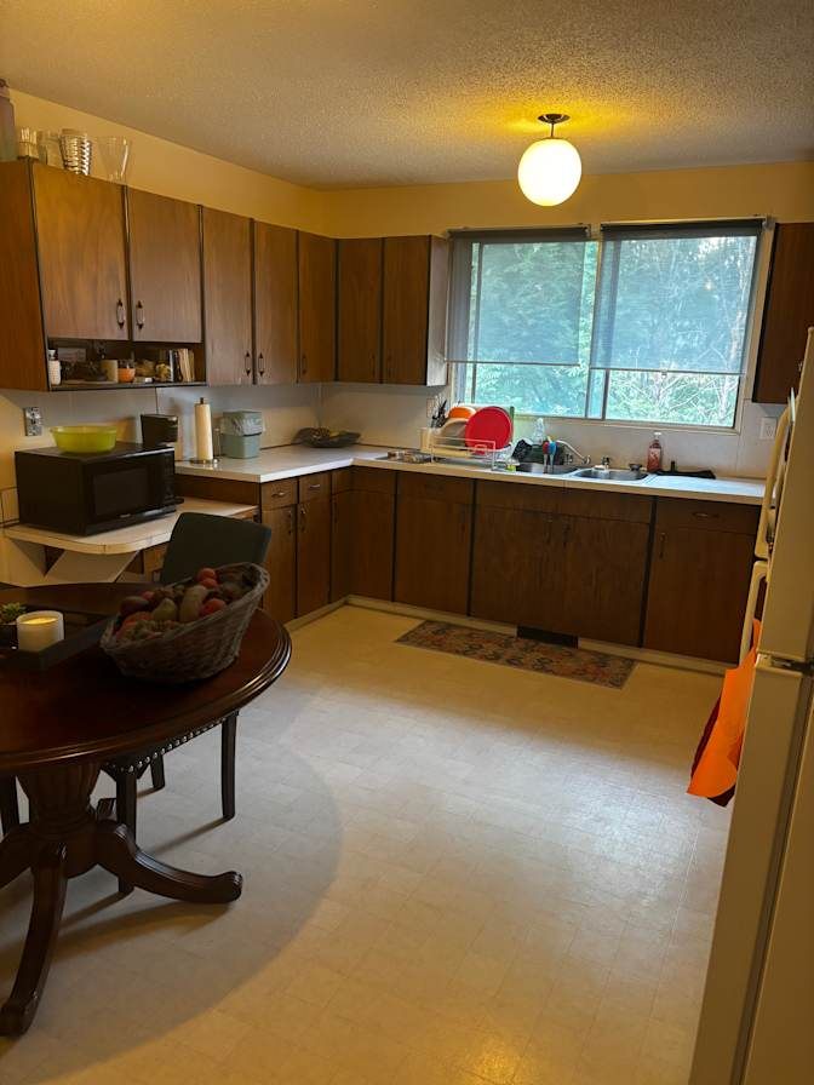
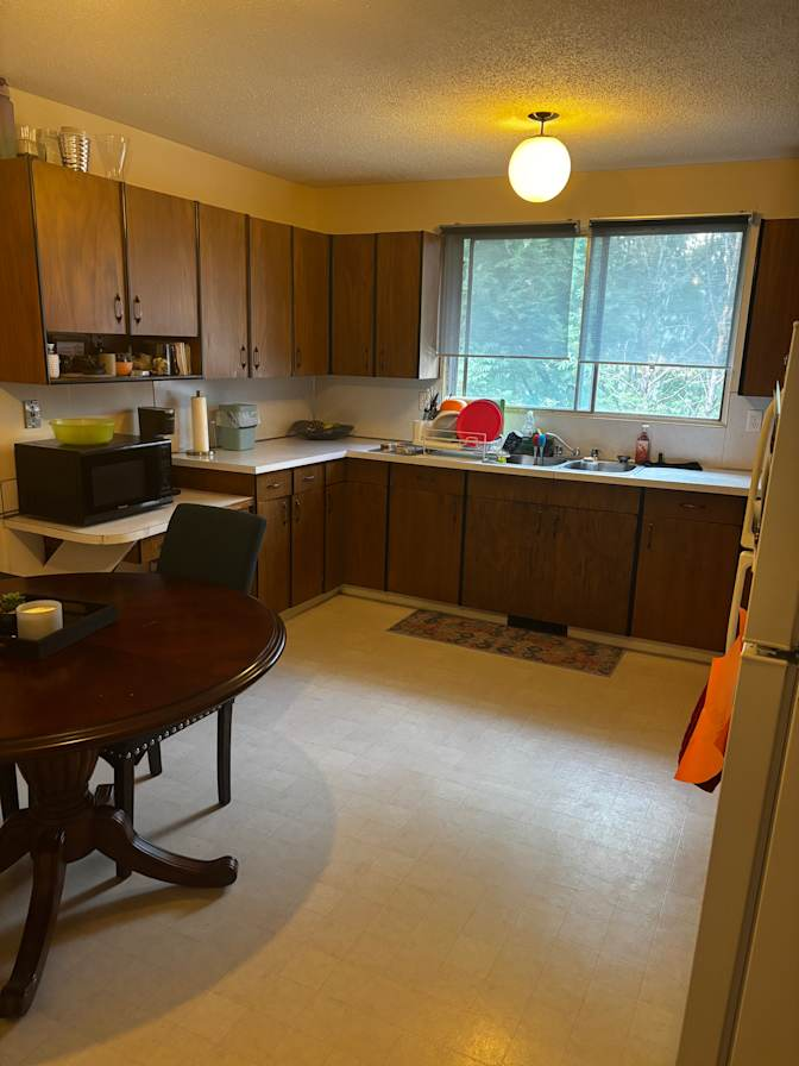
- fruit basket (188, 618)
